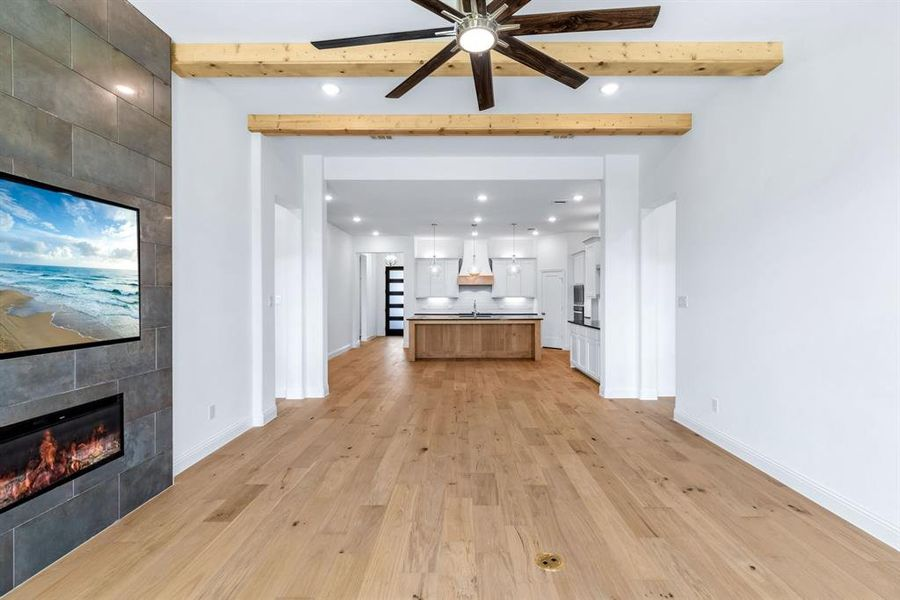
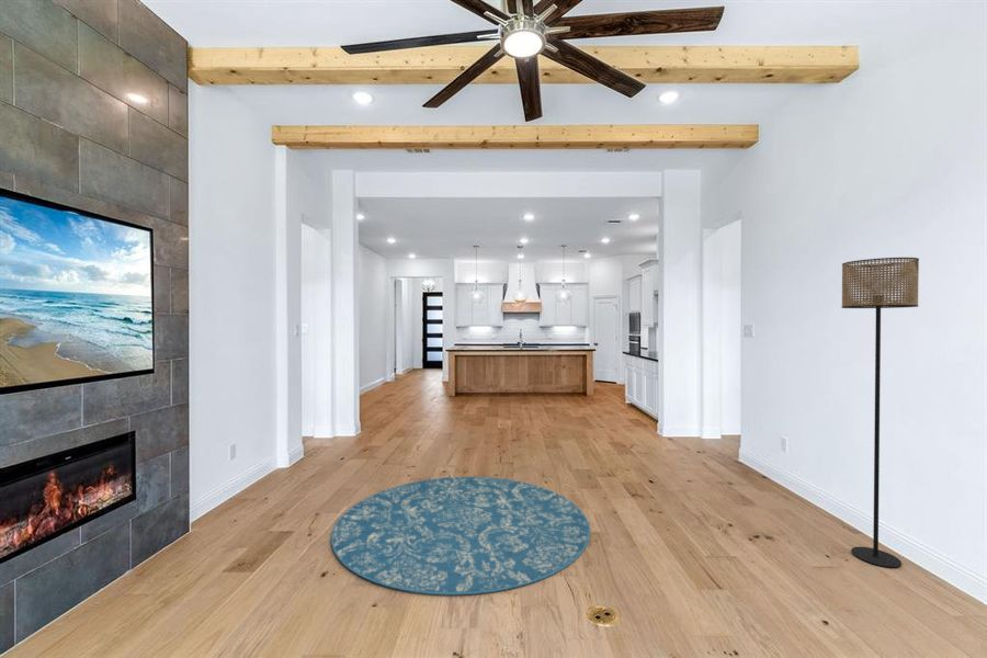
+ floor lamp (876, 409)
+ rug (463, 519)
